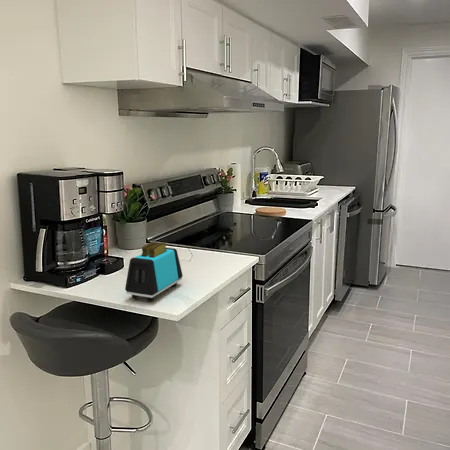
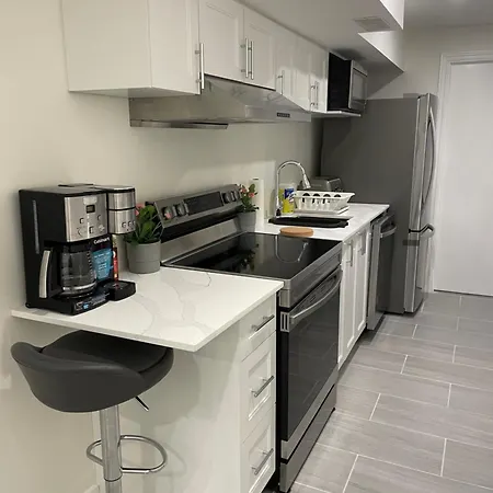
- toaster (154, 268)
